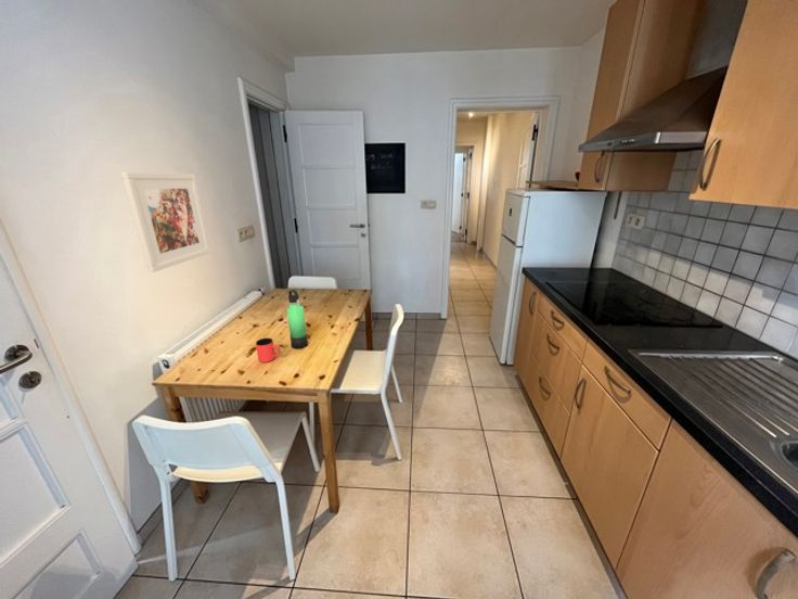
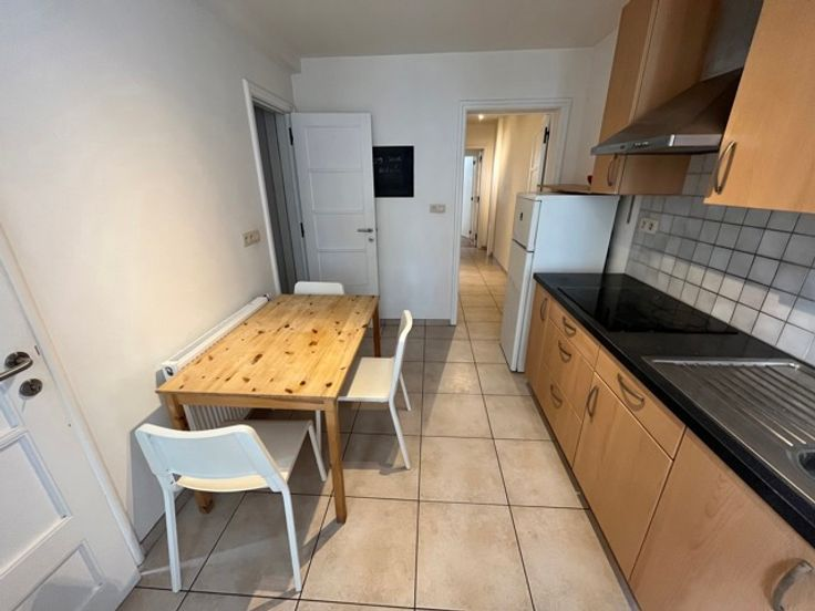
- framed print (172, 219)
- thermos bottle (296, 318)
- cup (269, 351)
